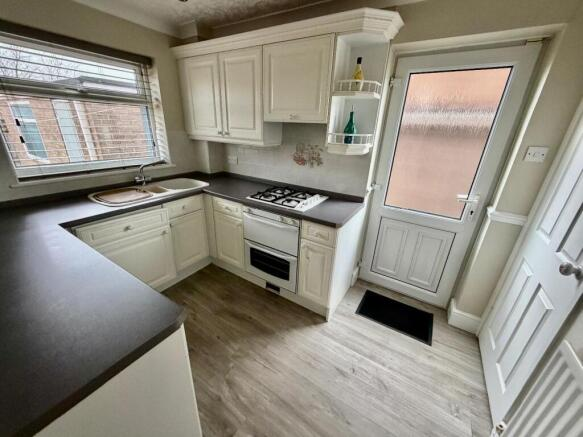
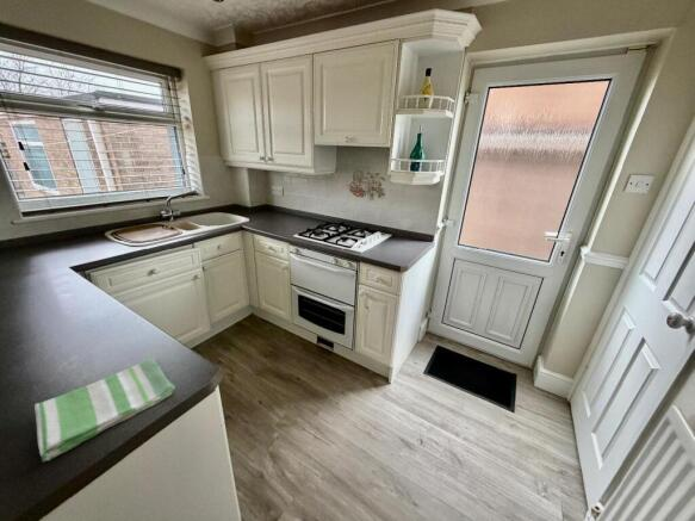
+ dish towel (108, 398)
